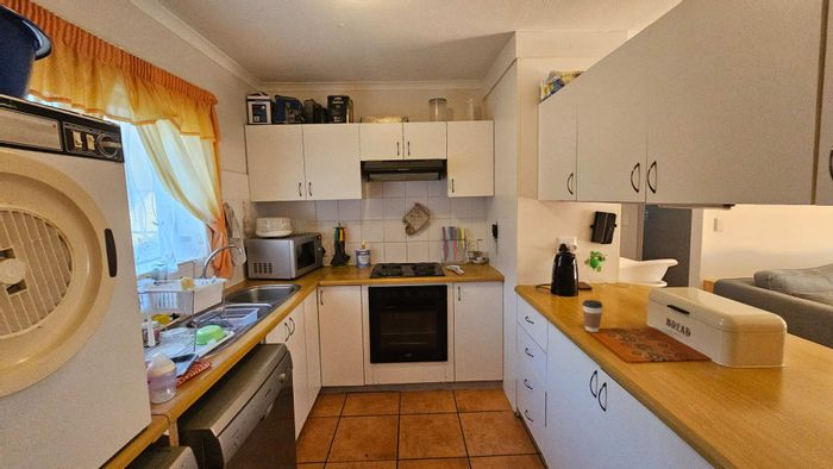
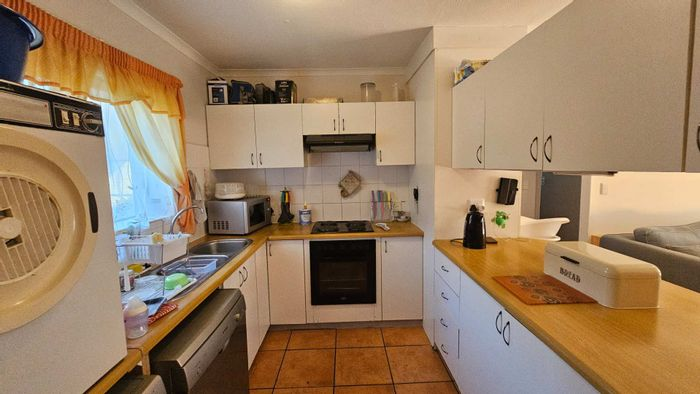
- coffee cup (591, 315)
